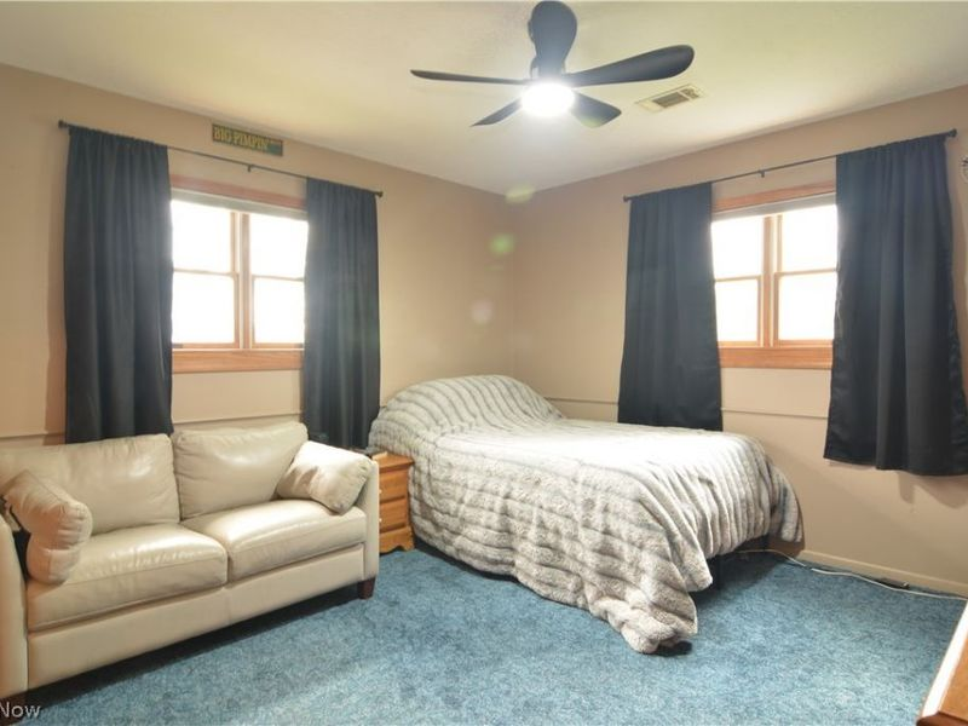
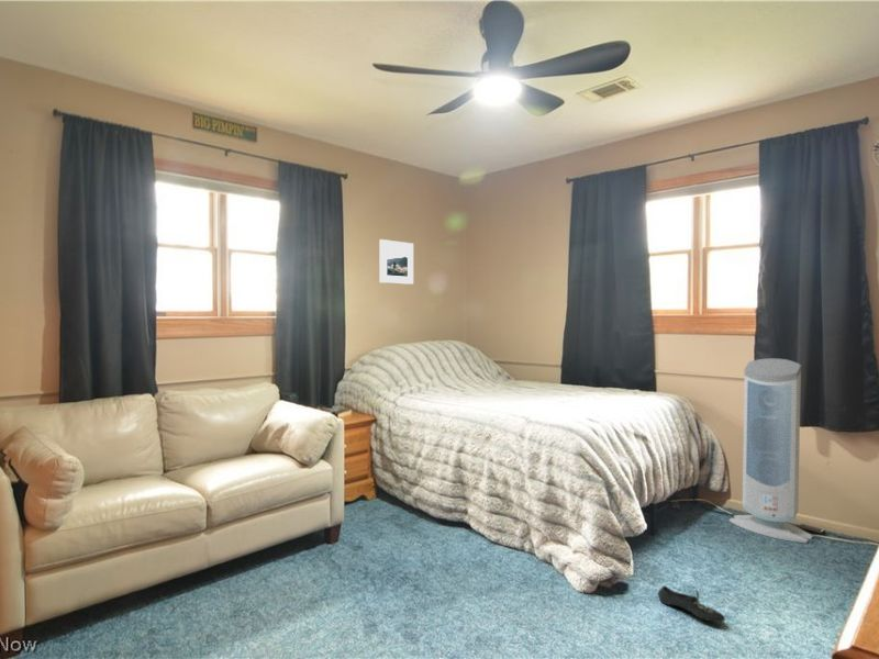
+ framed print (397, 261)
+ shoe (690, 602)
+ air purifier (770, 444)
